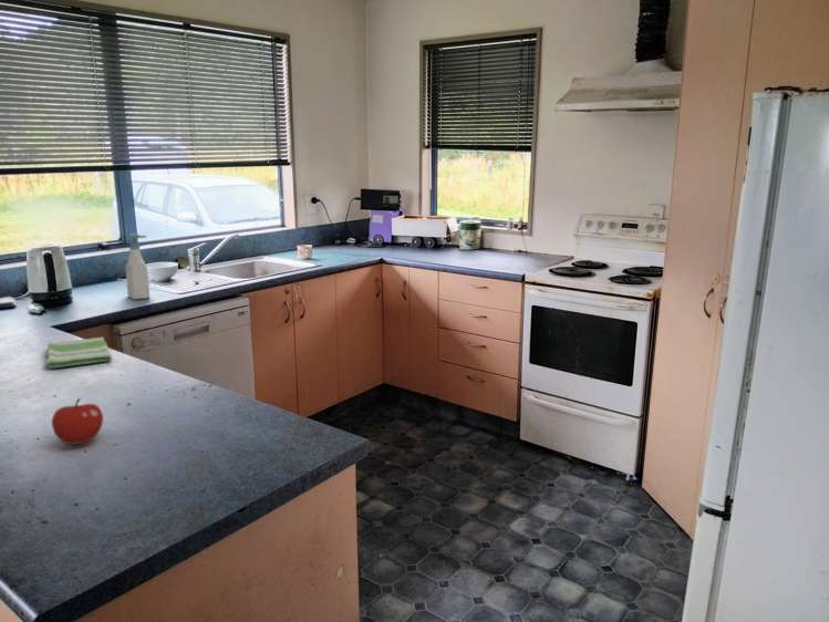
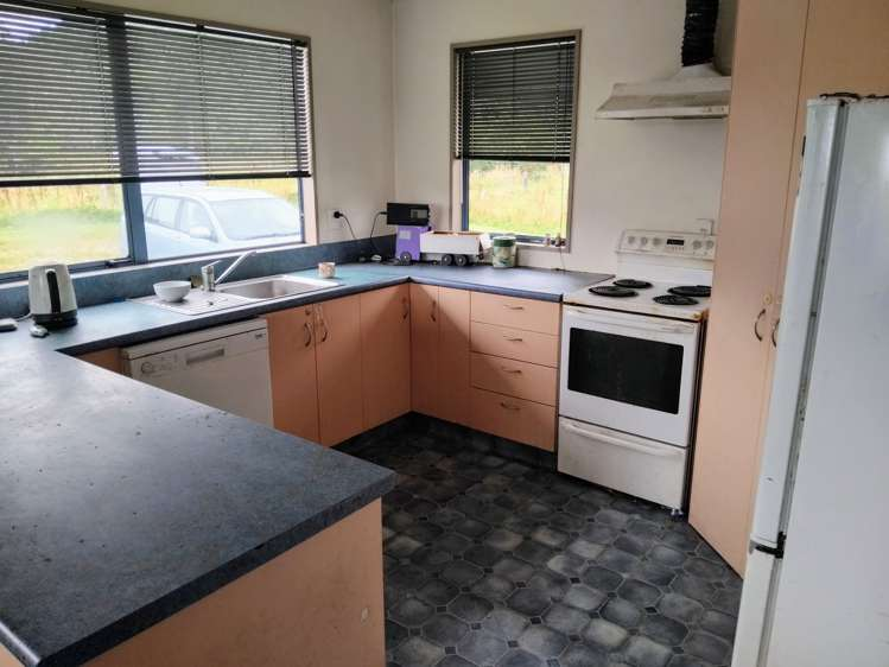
- soap bottle (138, 265)
- fruit (77, 421)
- dish towel (77, 351)
